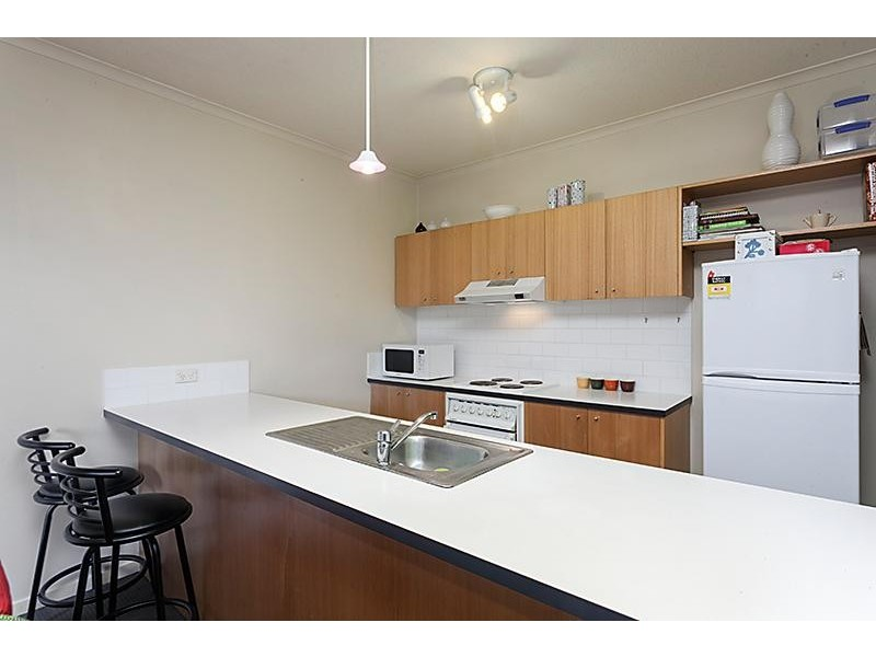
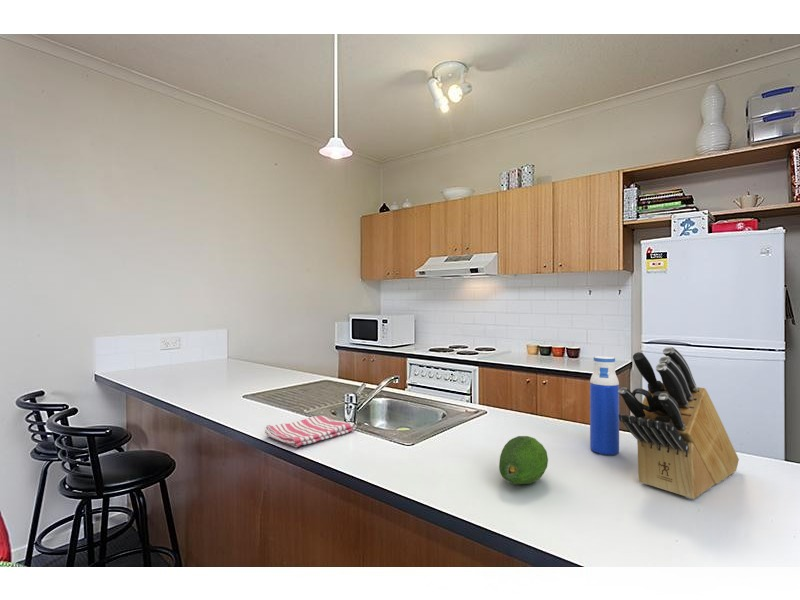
+ water bottle (604, 403)
+ fruit (521, 460)
+ knife block (680, 412)
+ dish towel (311, 428)
